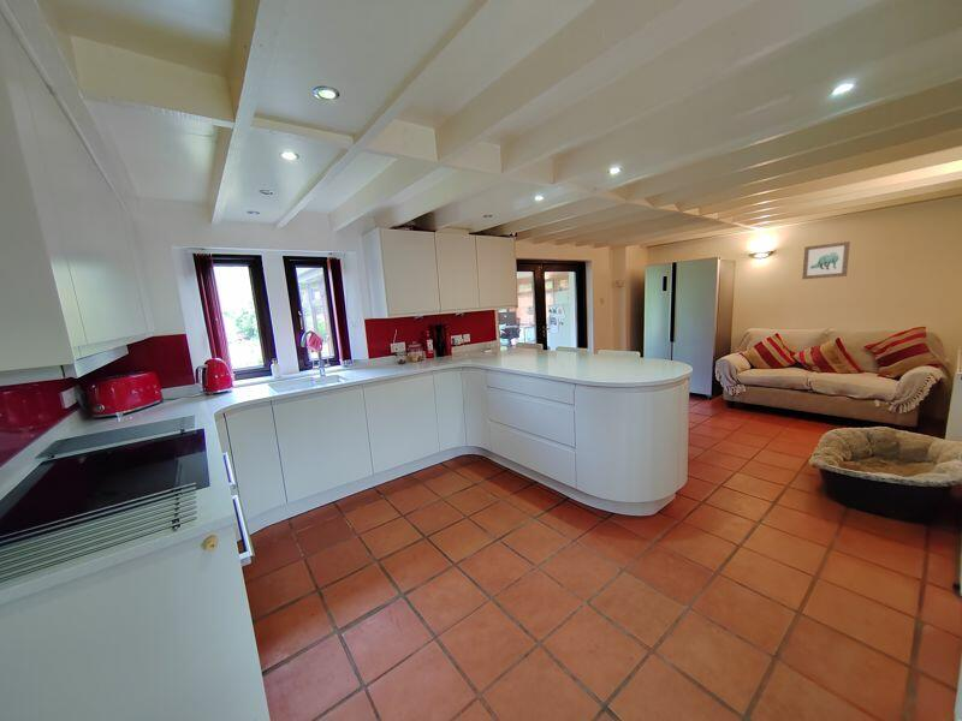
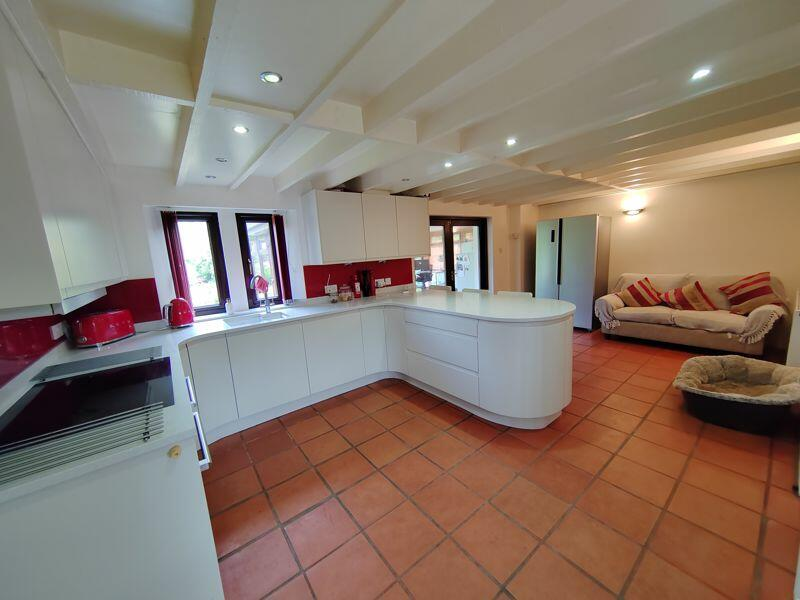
- wall art (825, 261)
